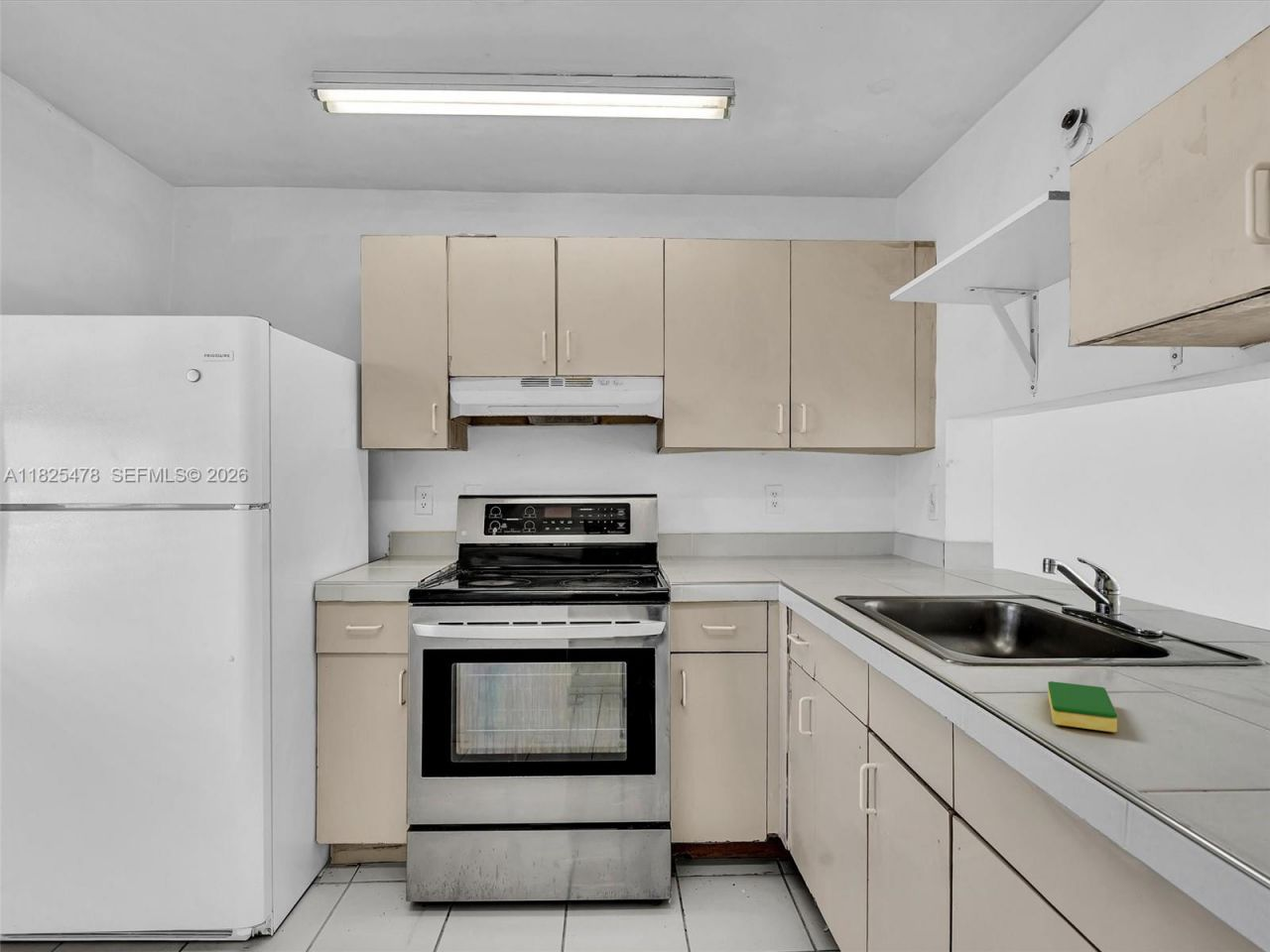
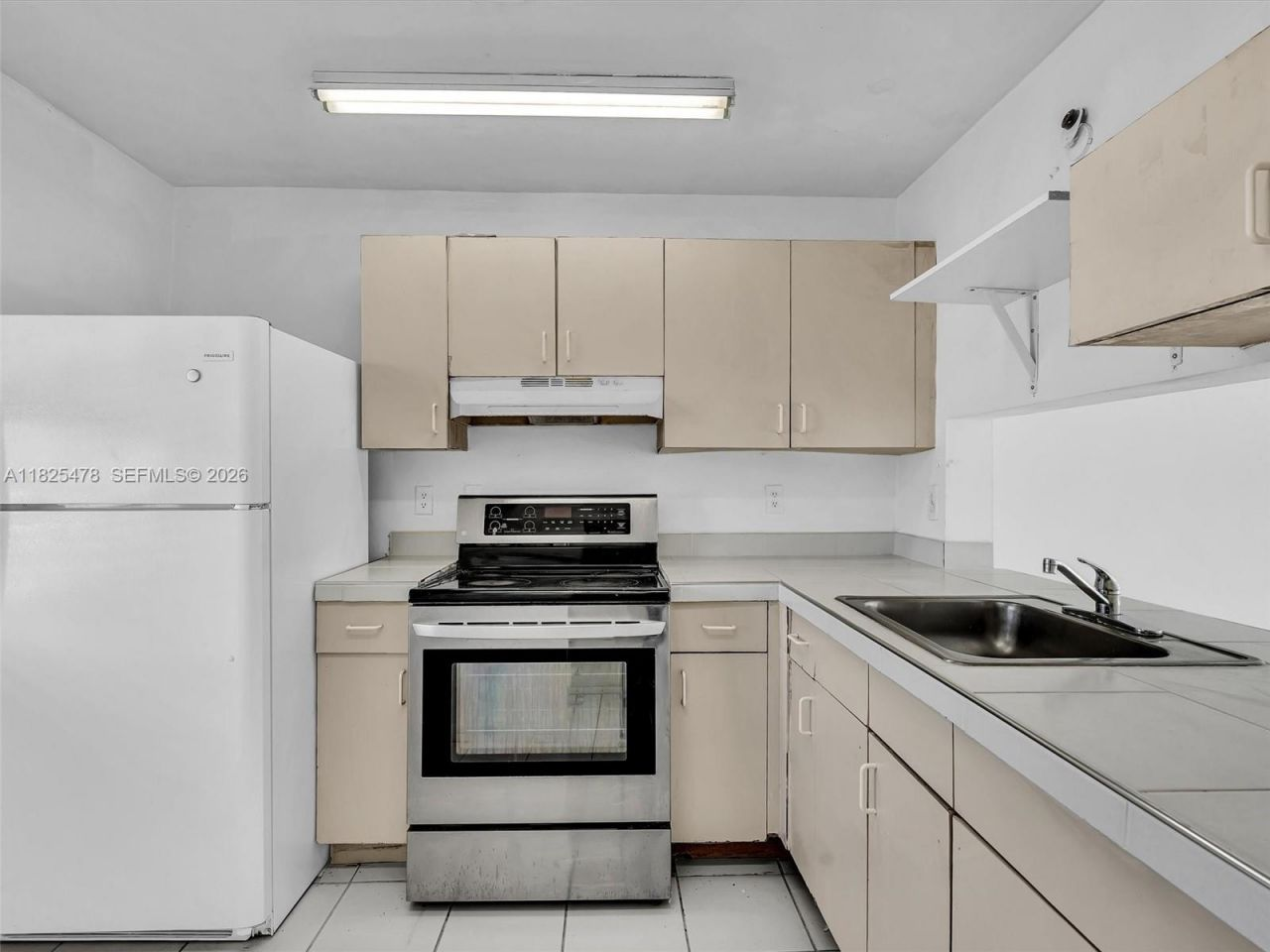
- dish sponge (1080, 704)
